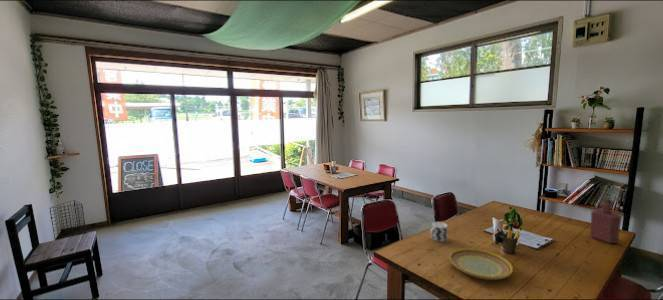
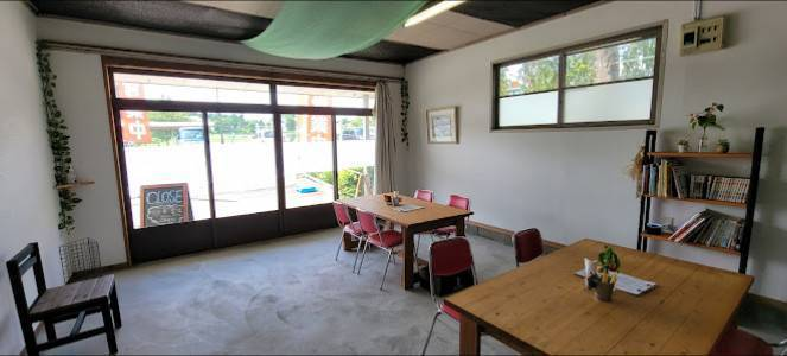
- cup (437, 232)
- bottle (605, 219)
- plate (479, 264)
